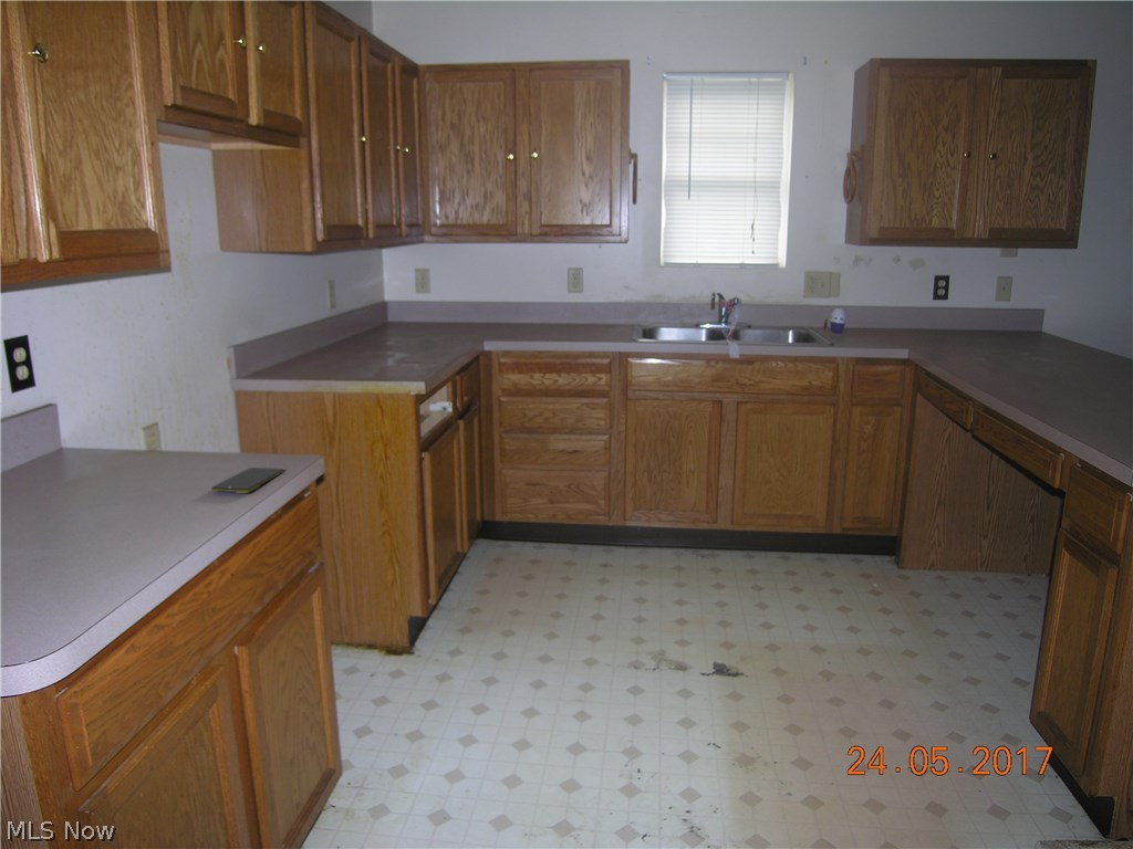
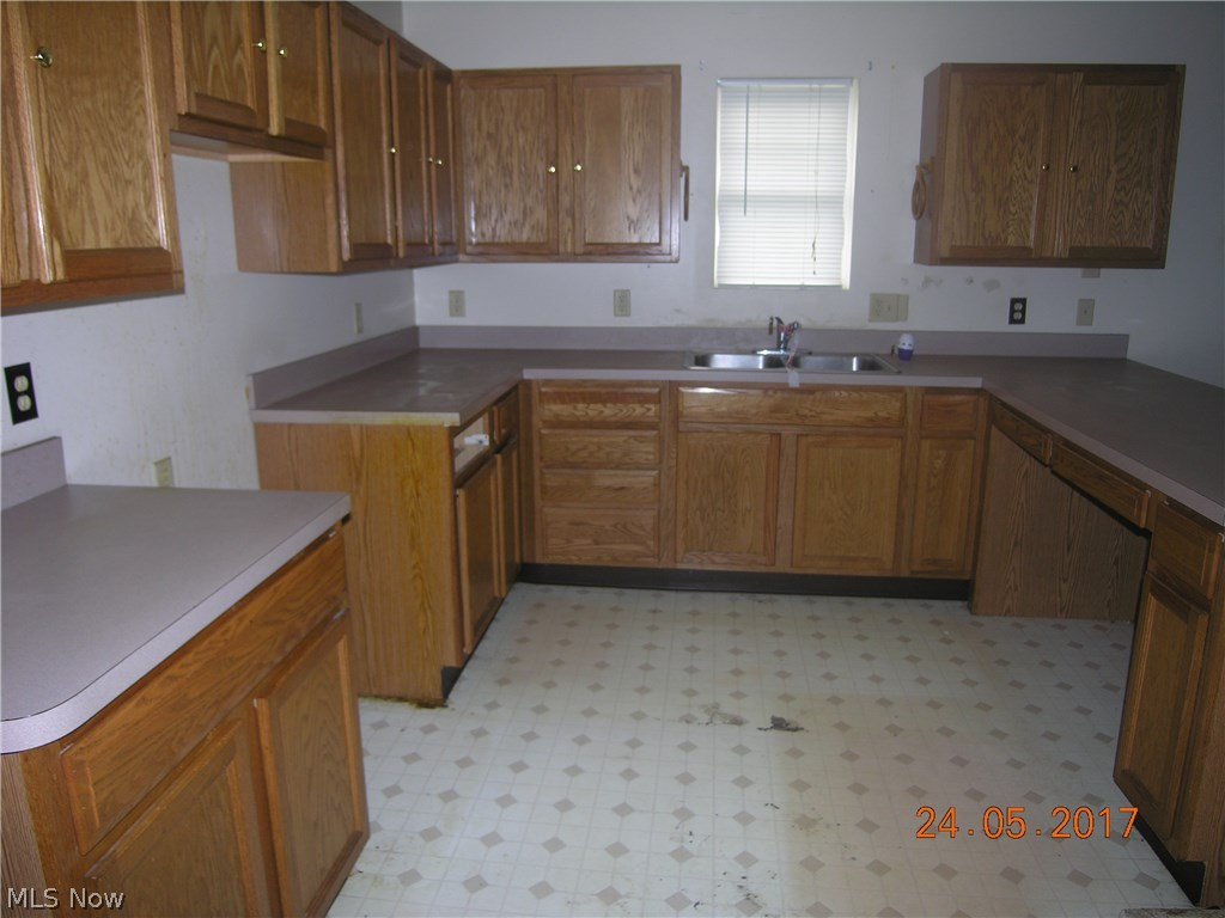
- smartphone (249, 479)
